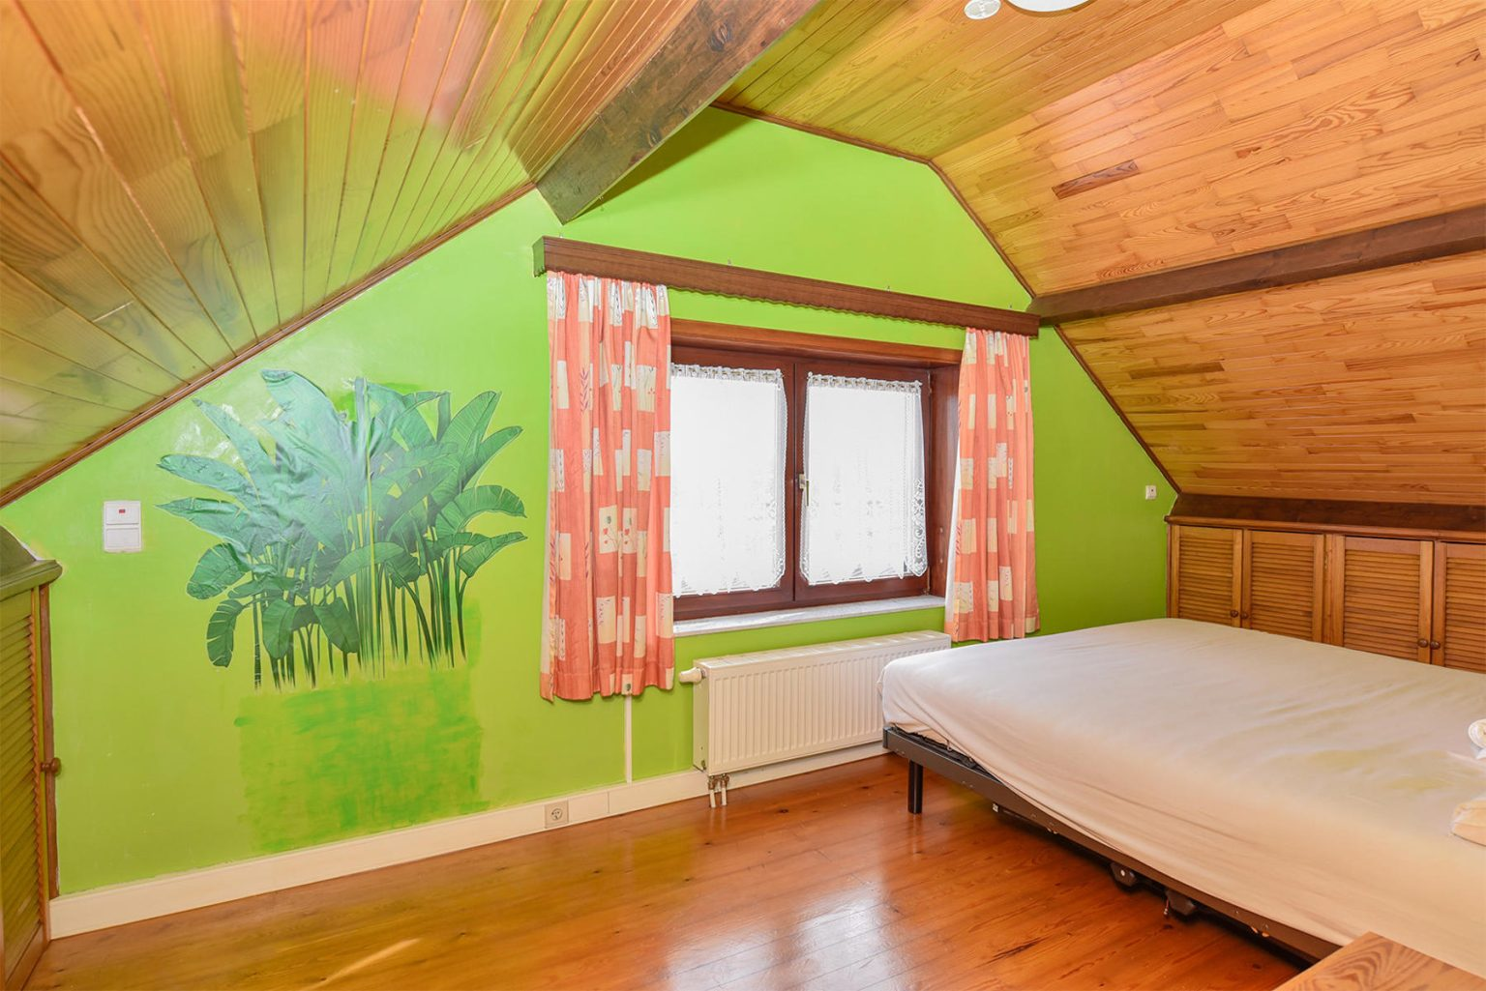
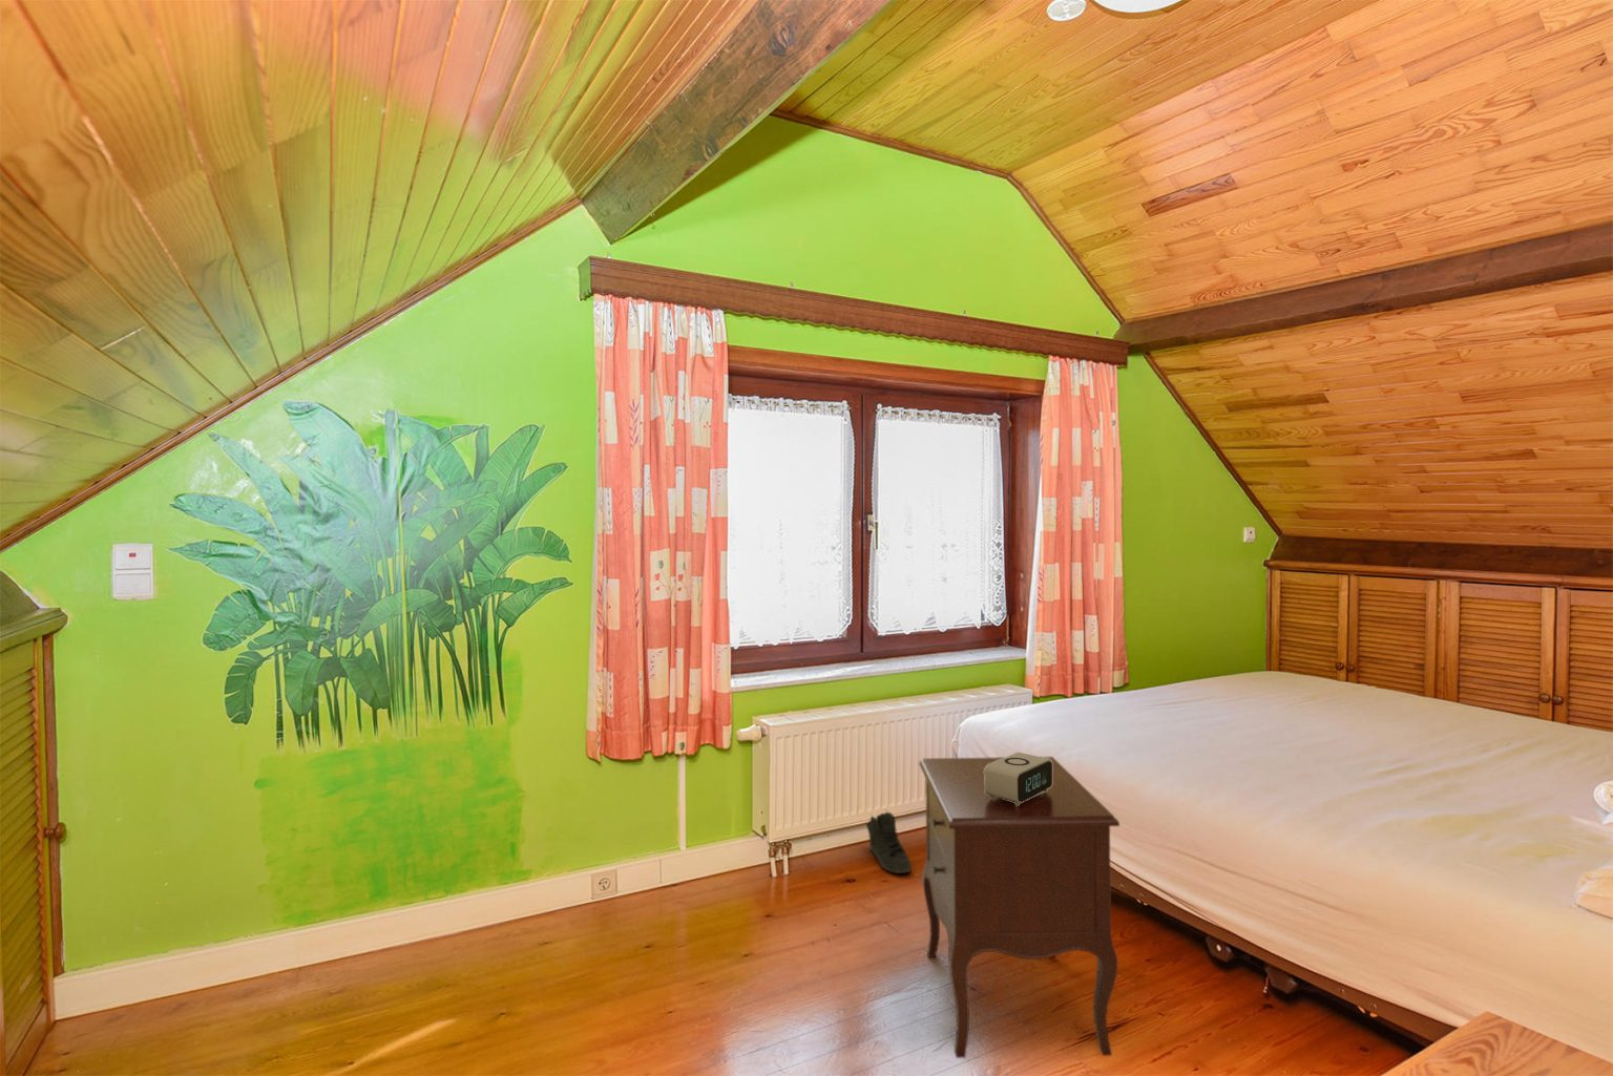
+ alarm clock (1018, 778)
+ sneaker (883, 835)
+ nightstand (1008, 891)
